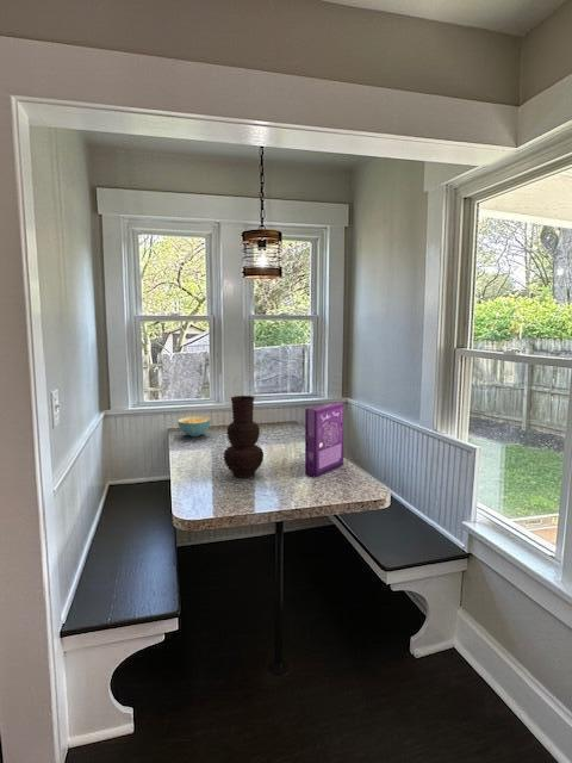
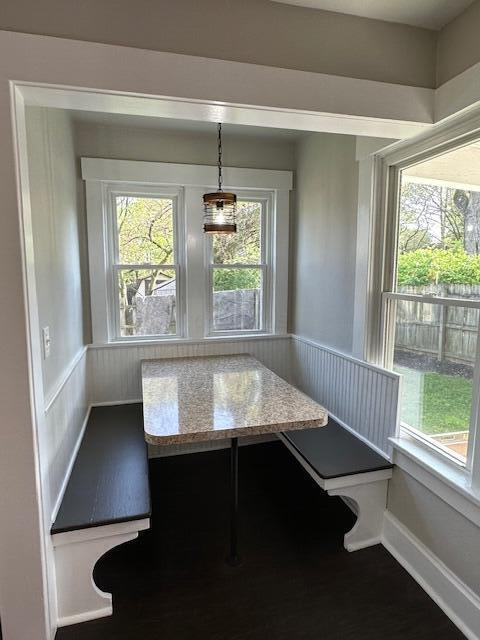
- vase (242, 436)
- cereal bowl (194, 427)
- cereal box (324, 438)
